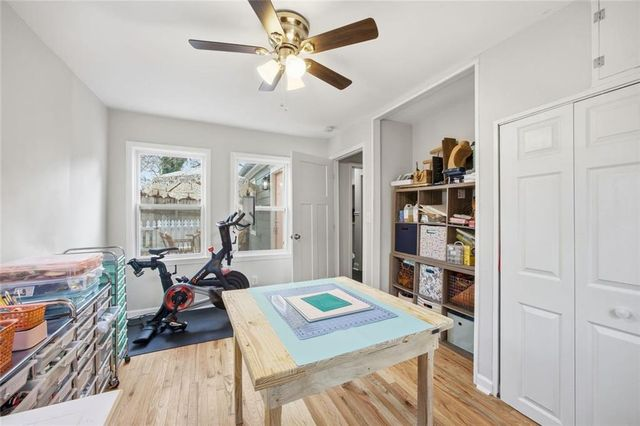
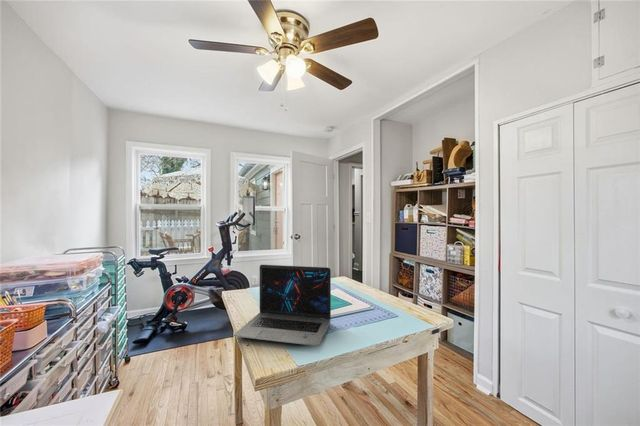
+ laptop (285, 301)
